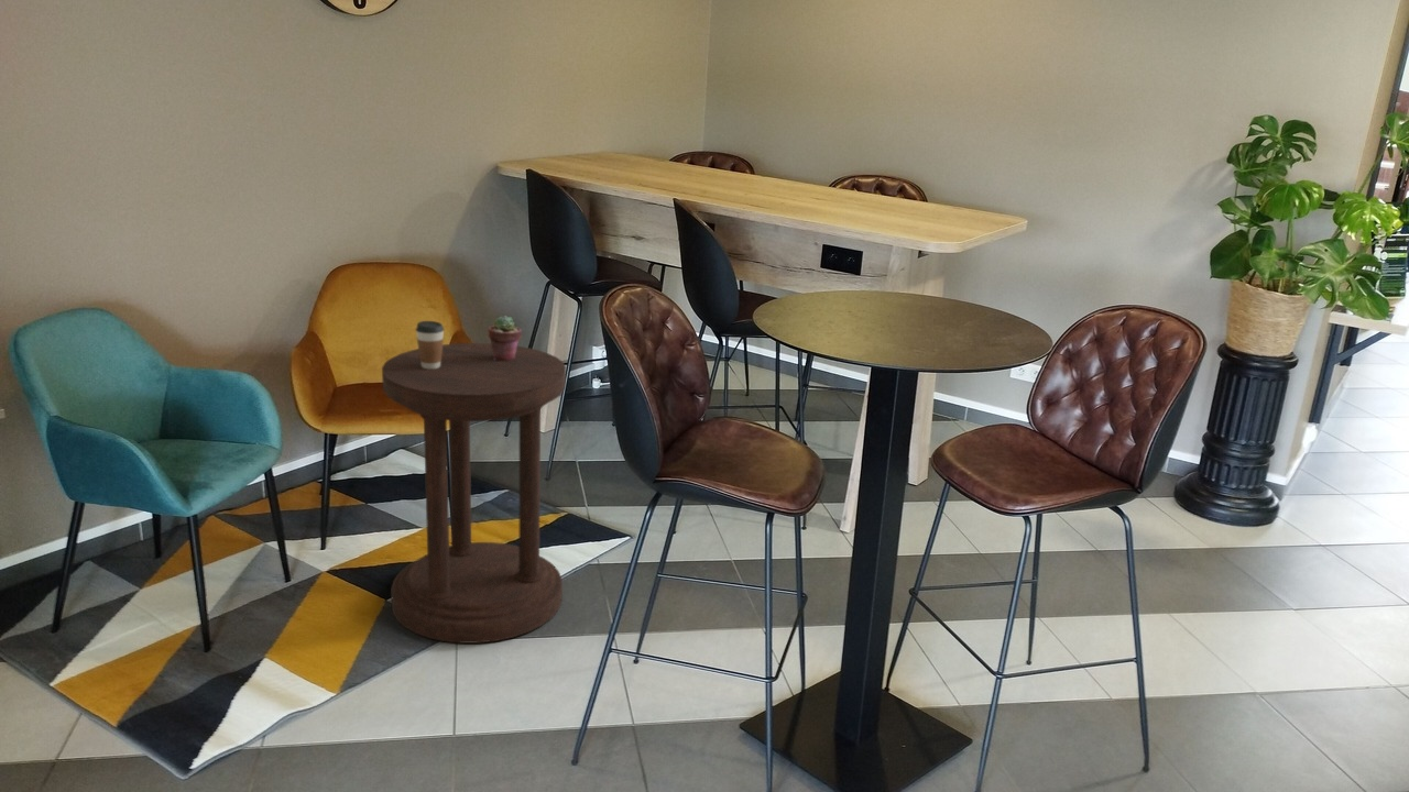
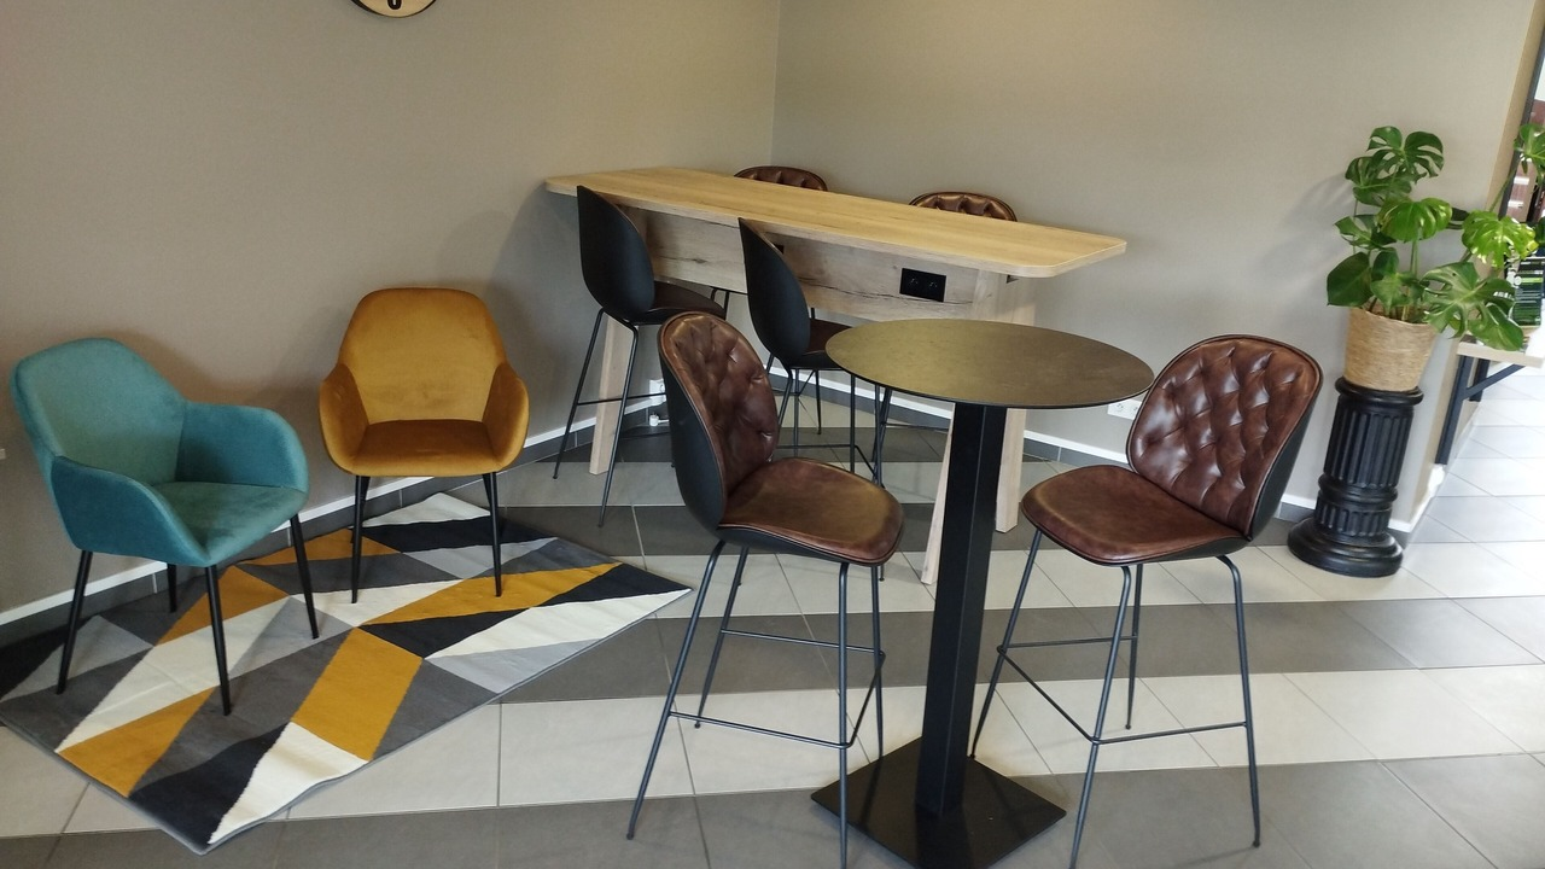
- potted succulent (504, 336)
- coffee cup (429, 344)
- side table (470, 486)
